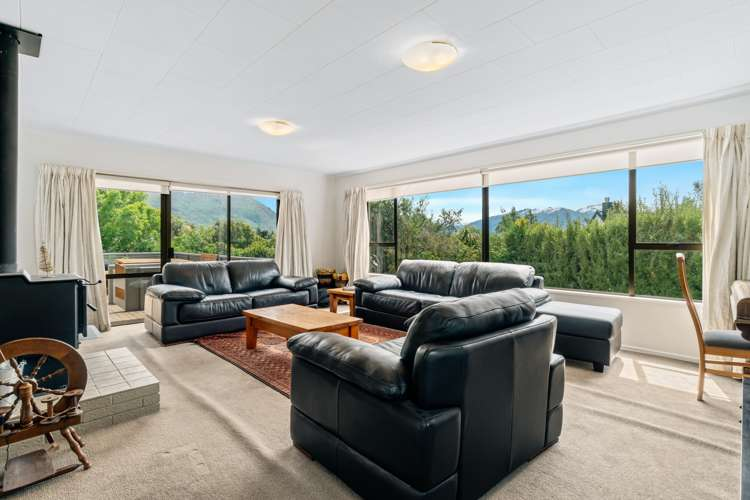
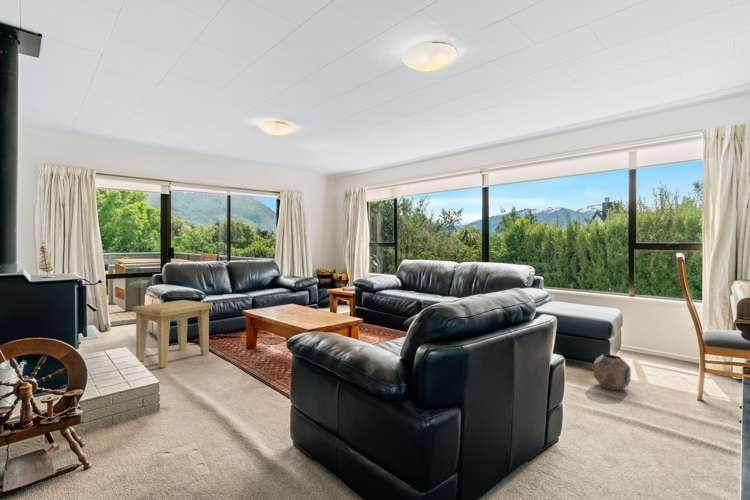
+ planter (611, 371)
+ side table (169, 328)
